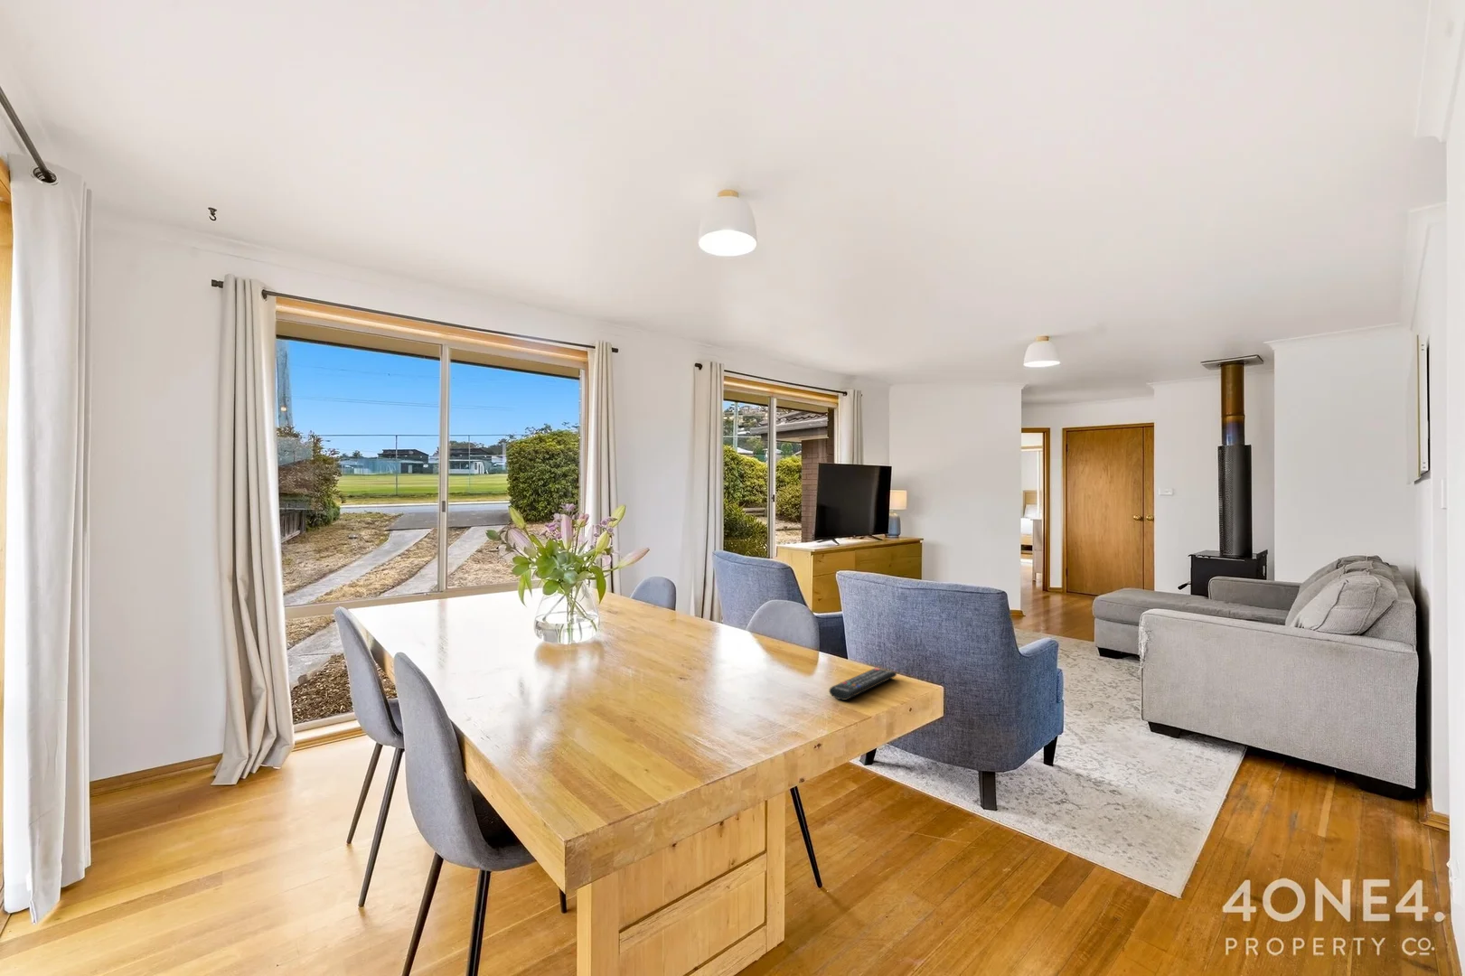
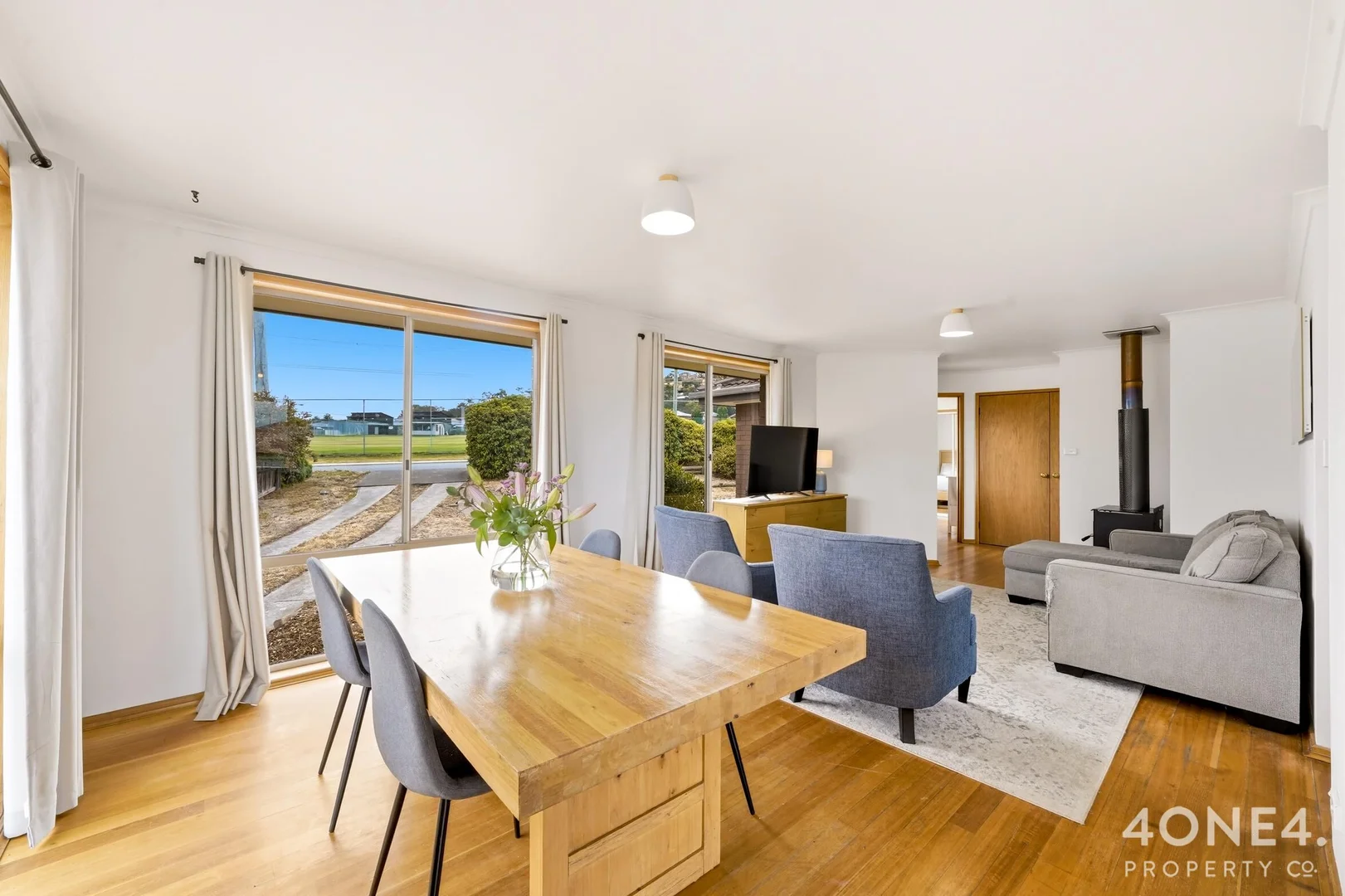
- remote control (864, 682)
